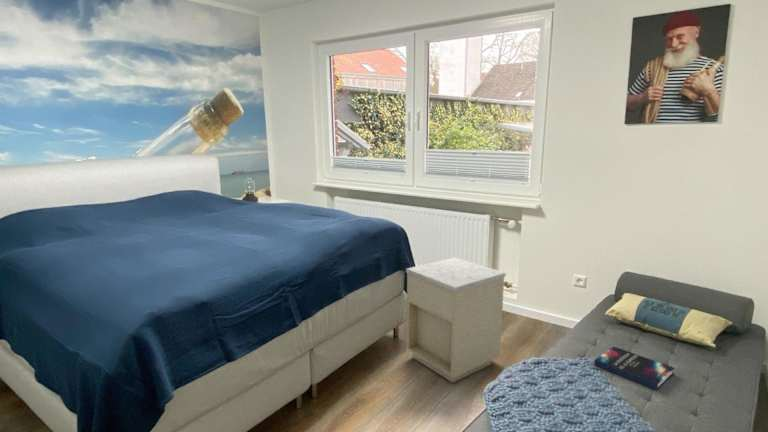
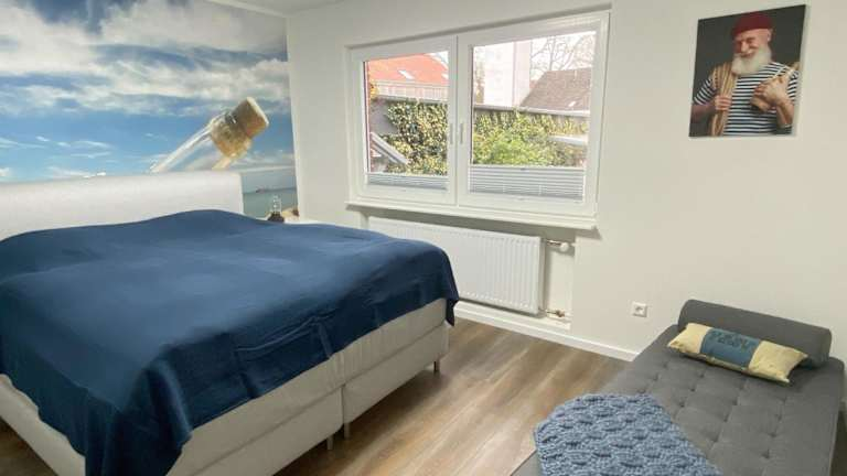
- nightstand (453, 316)
- hardback book (633, 366)
